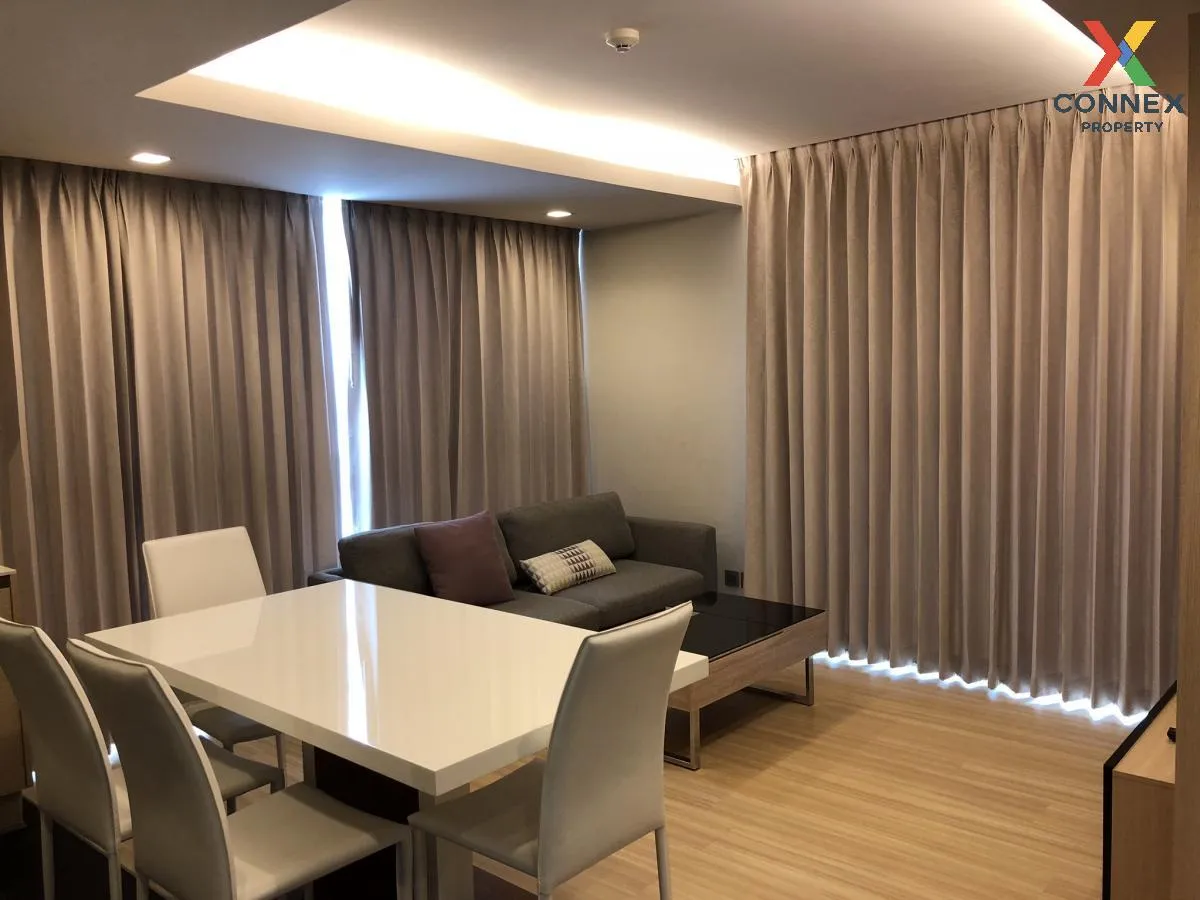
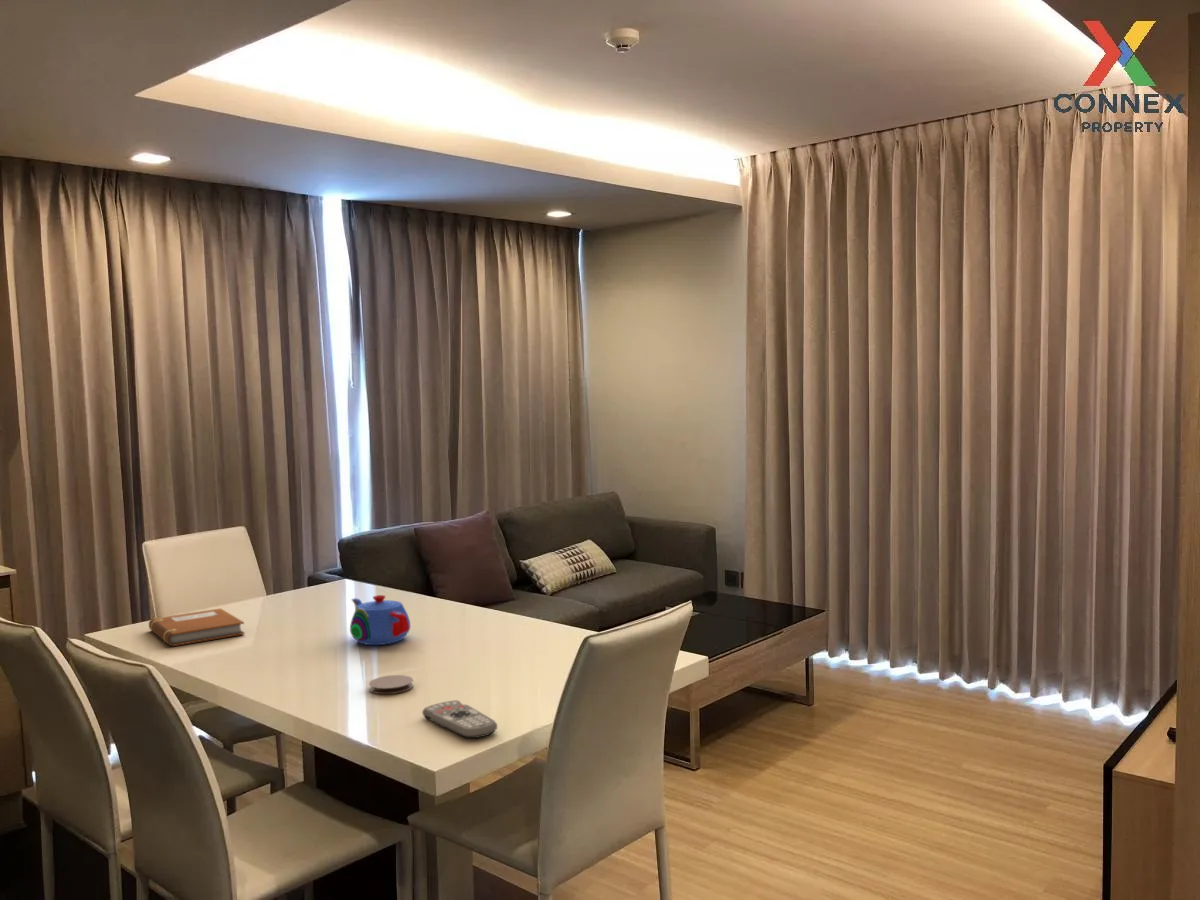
+ remote control (461, 719)
+ teapot (378, 617)
+ notebook (195, 626)
+ coaster (391, 684)
